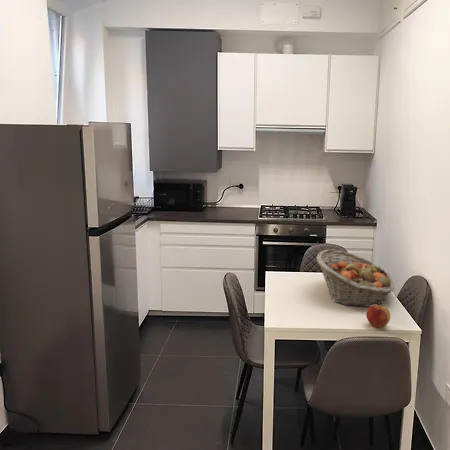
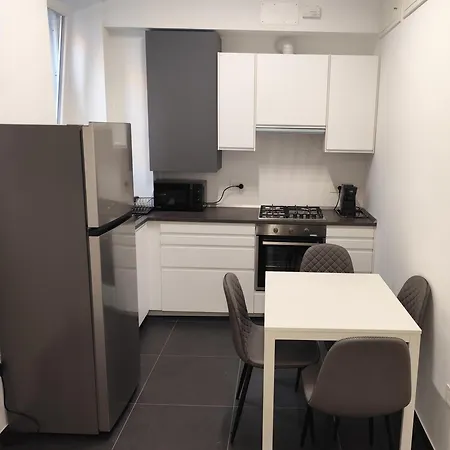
- apple (378, 315)
- fruit basket (354, 276)
